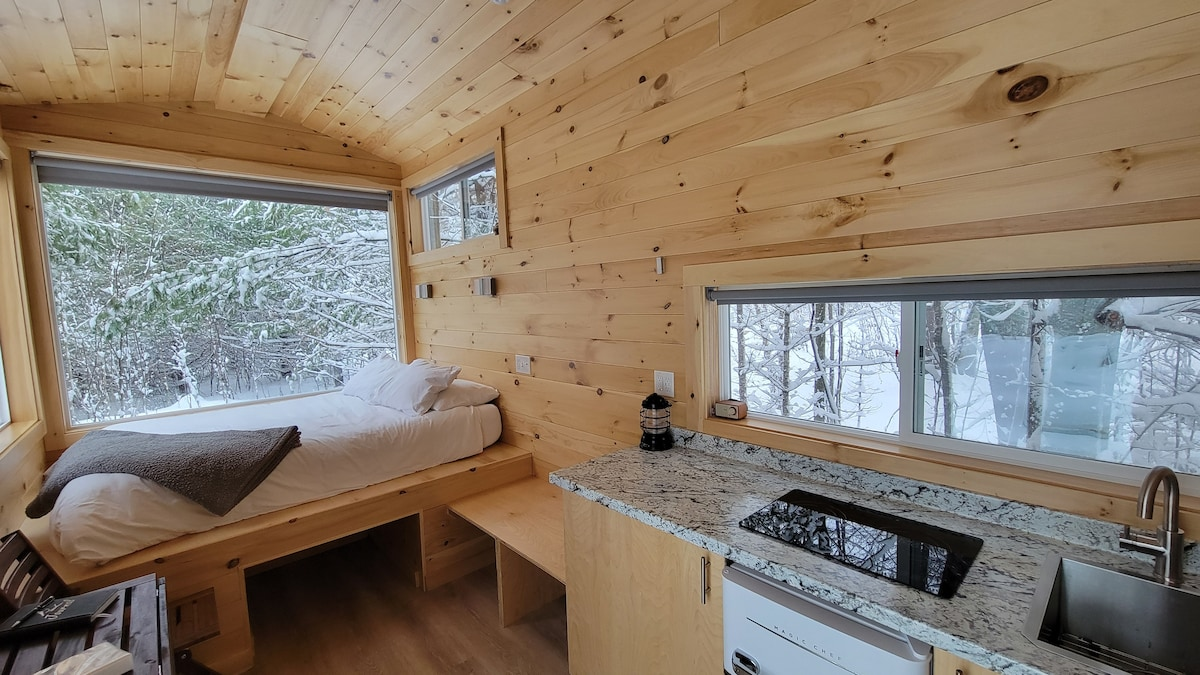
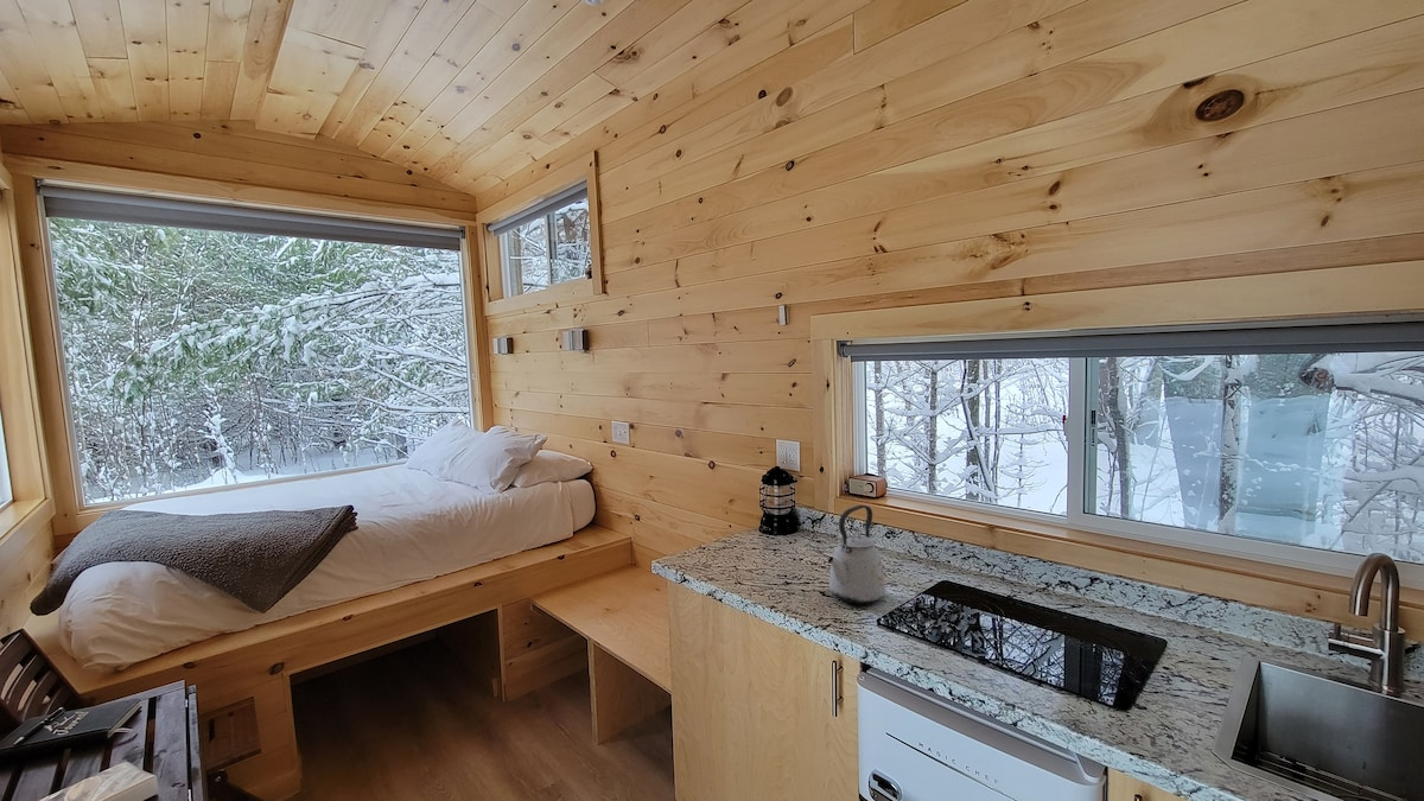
+ kettle (850, 554)
